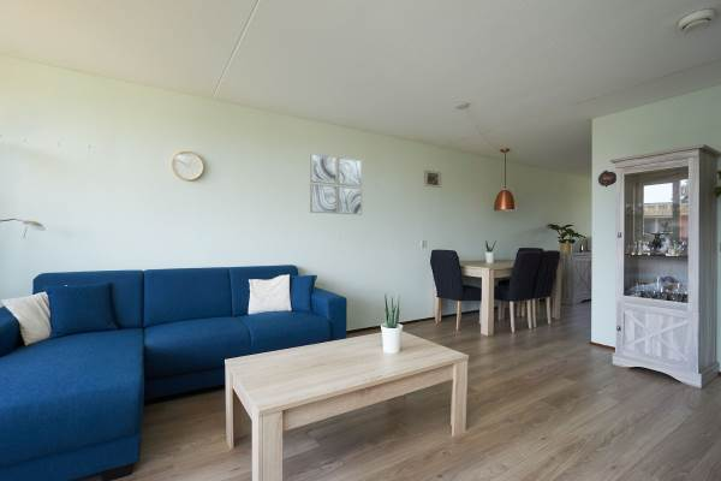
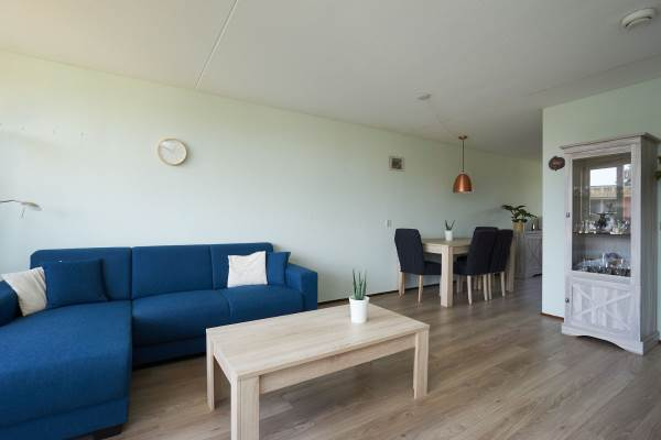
- wall art (338, 184)
